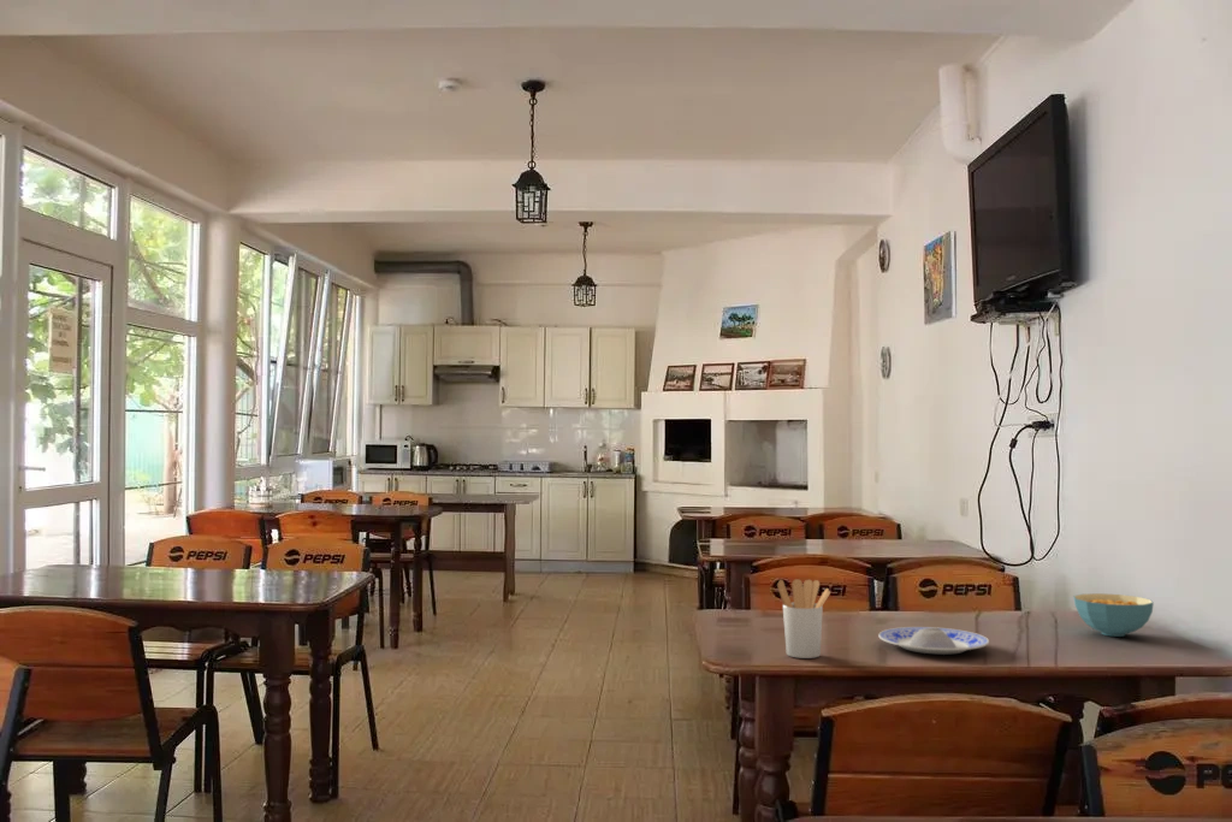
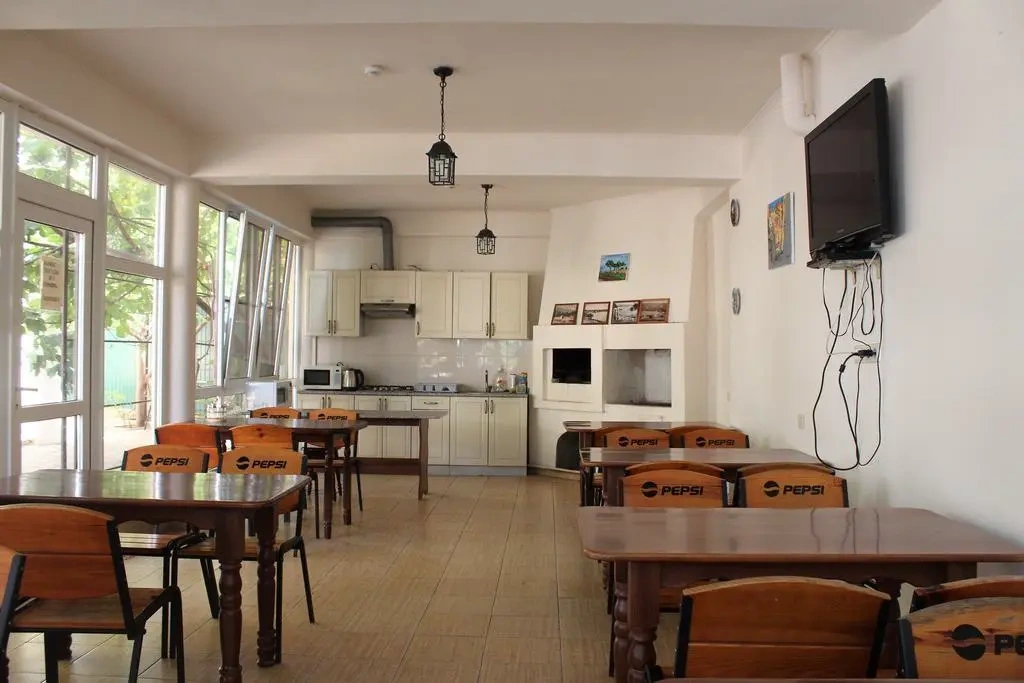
- plate (932, 637)
- utensil holder (804, 615)
- cereal bowl (1113, 616)
